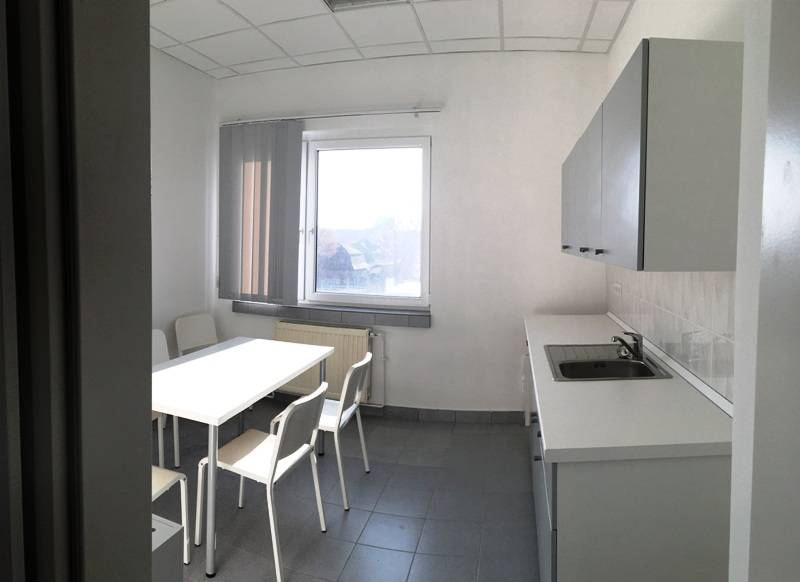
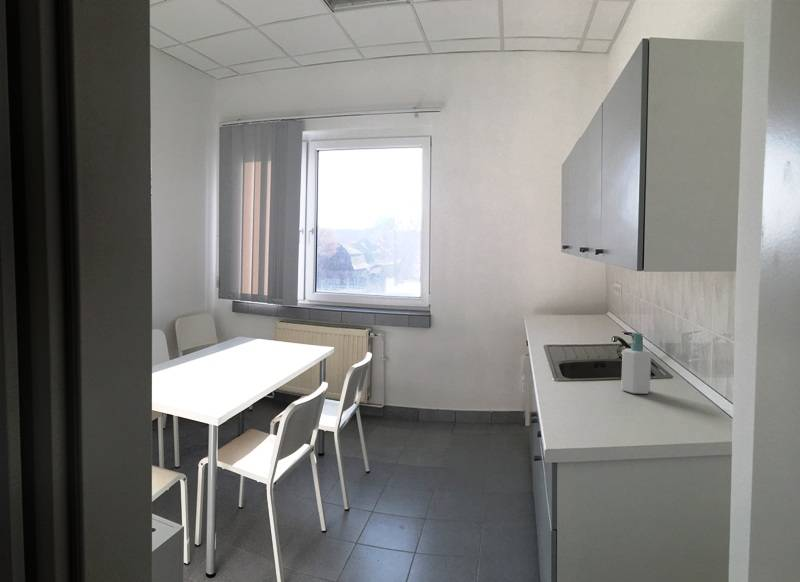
+ soap bottle (636, 362)
